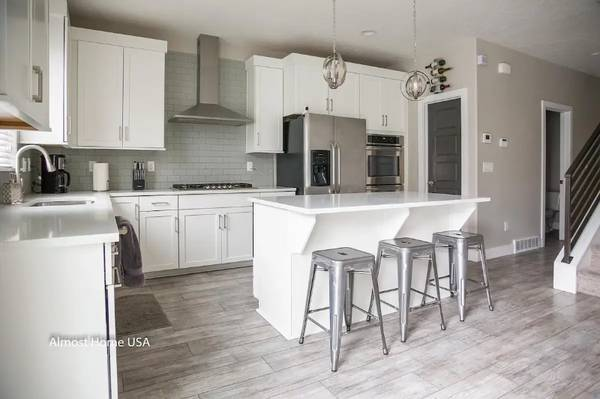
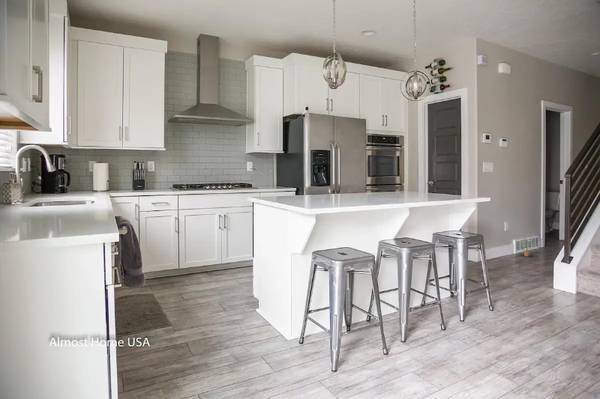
+ potted plant (524, 247)
